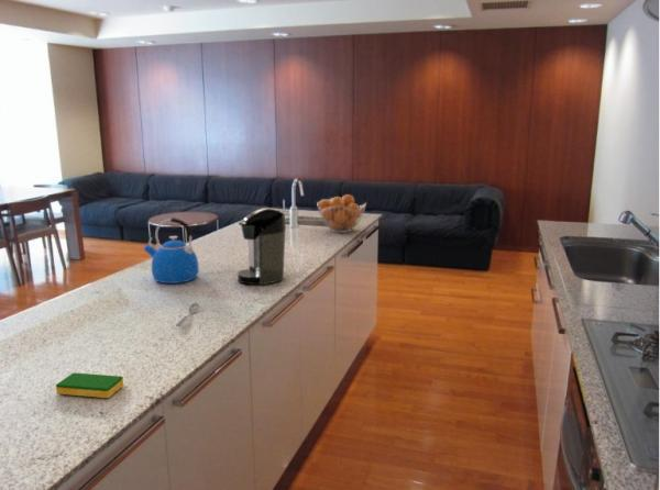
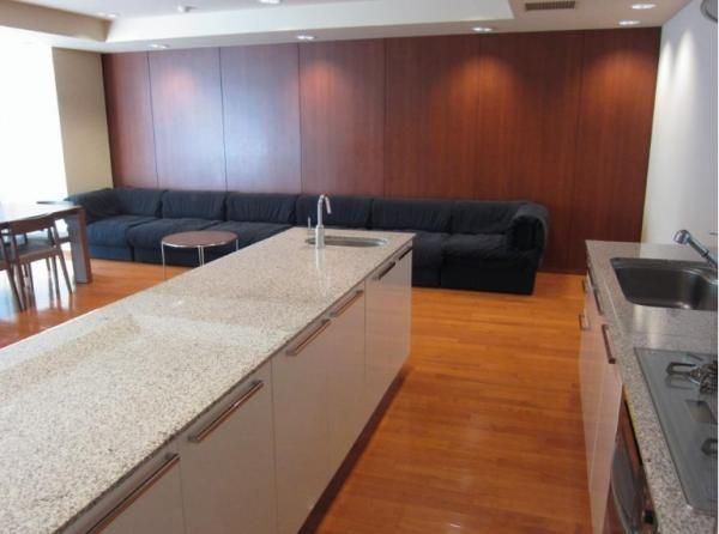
- fruit basket (341, 212)
- dish sponge (90, 385)
- kettle (168, 247)
- spoon (187, 315)
- coffee maker (260, 241)
